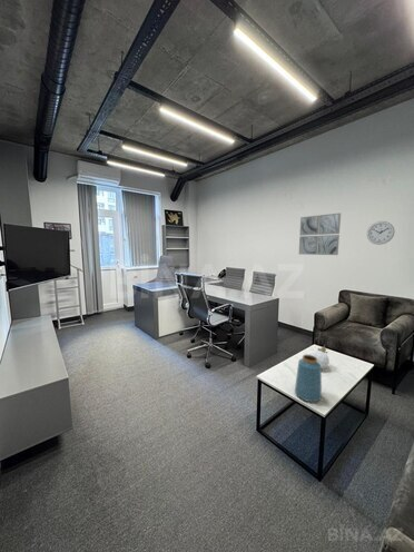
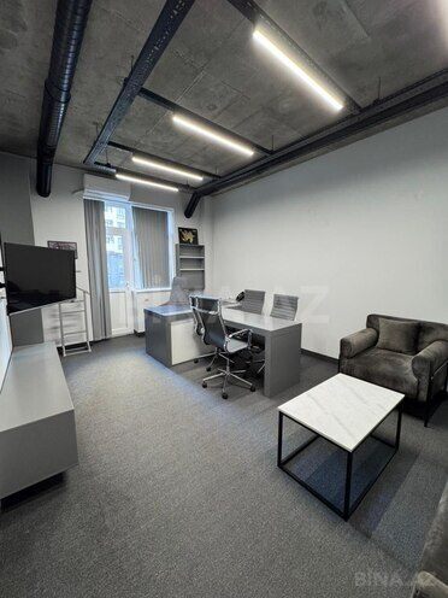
- decorative egg (319, 356)
- wall art (318, 234)
- wall clock (379, 233)
- vase (308, 376)
